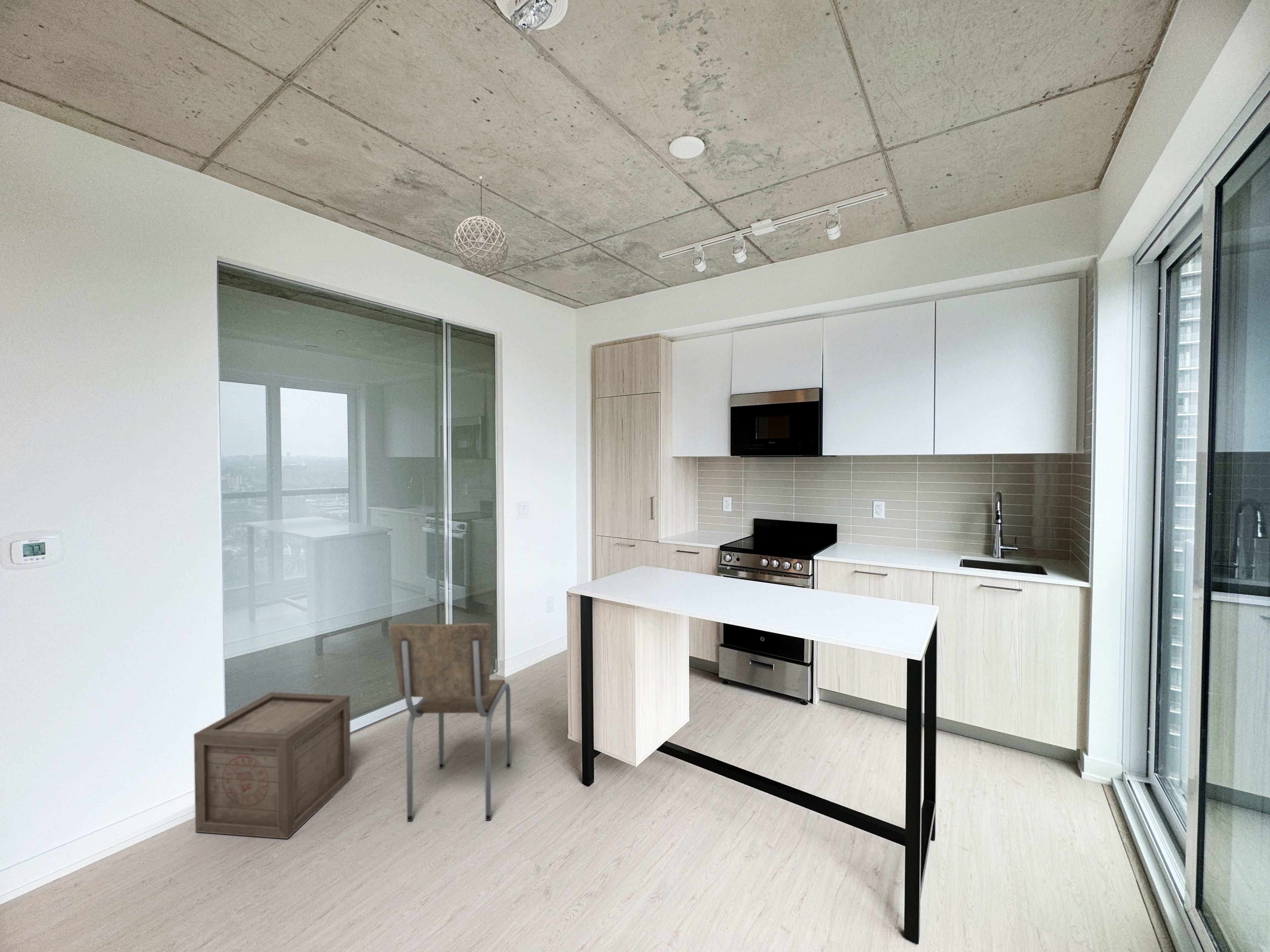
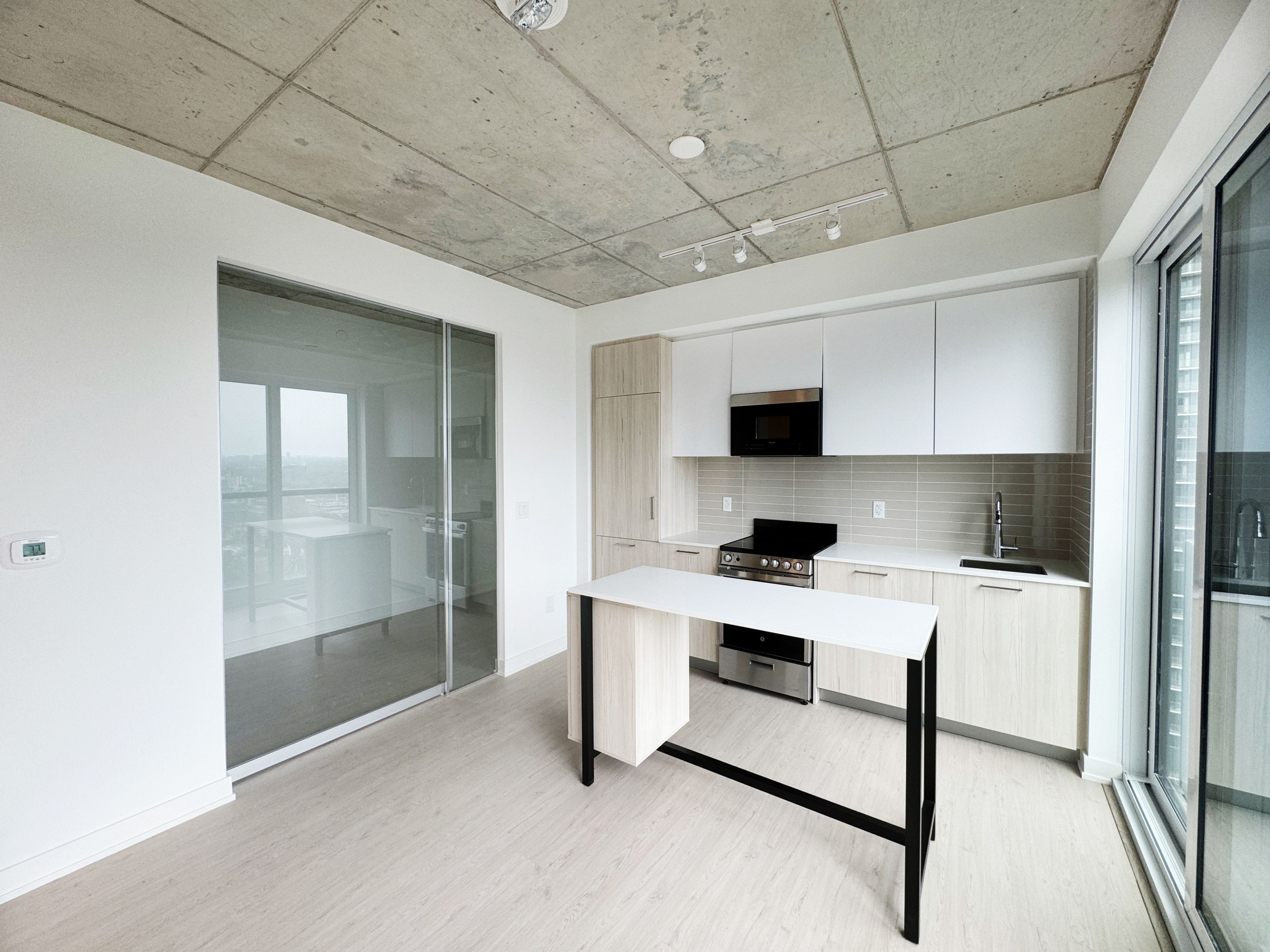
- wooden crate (278, 759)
- dining chair (459, 703)
- pendant light (481, 224)
